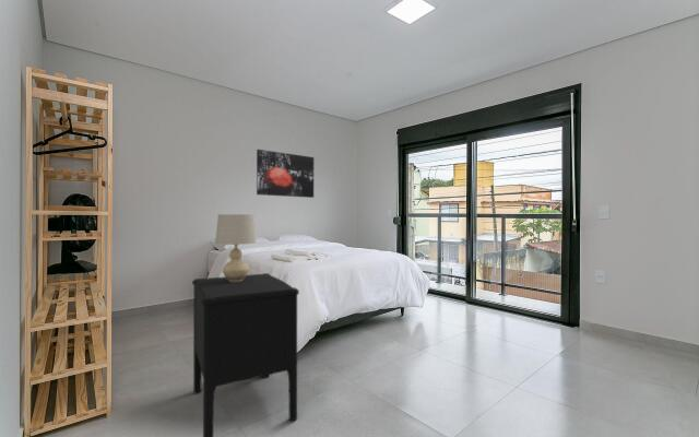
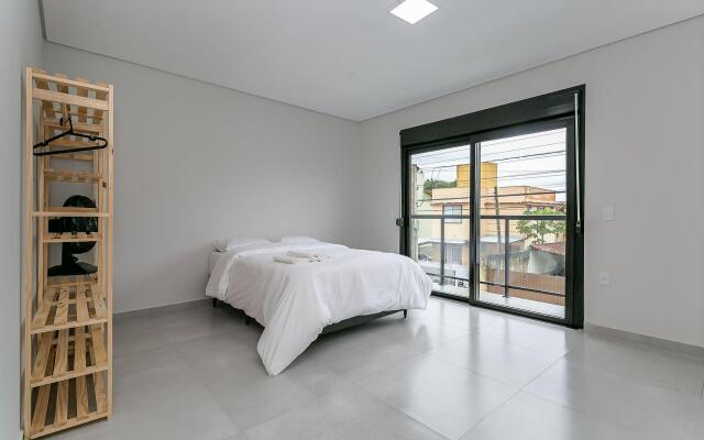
- wall art (286, 175)
- nightstand (242, 343)
- table lamp (236, 247)
